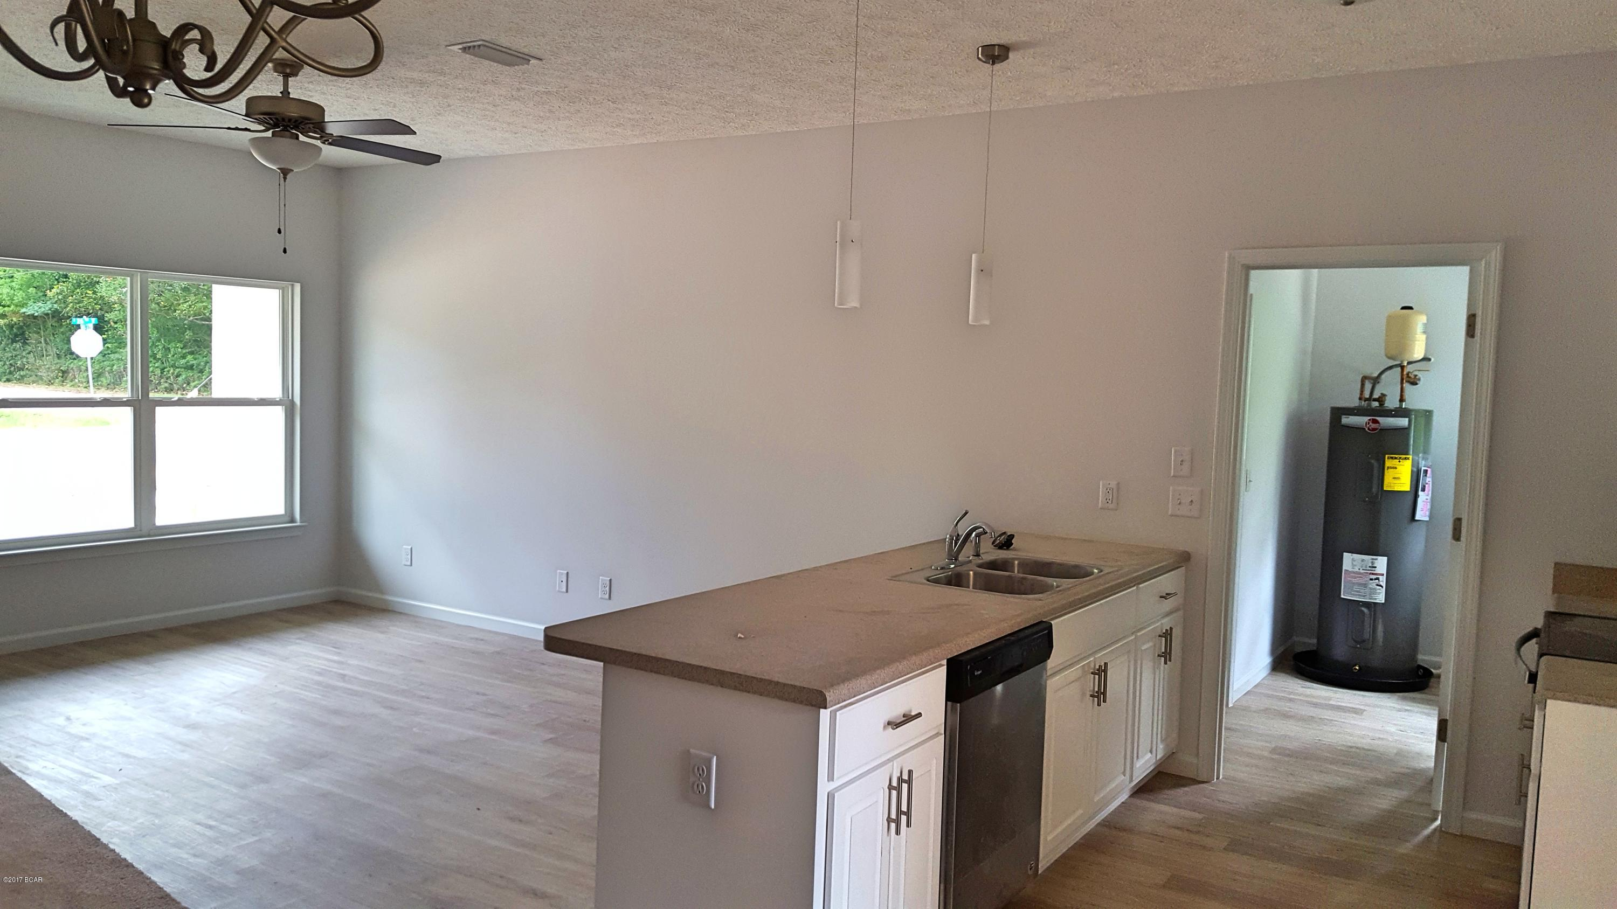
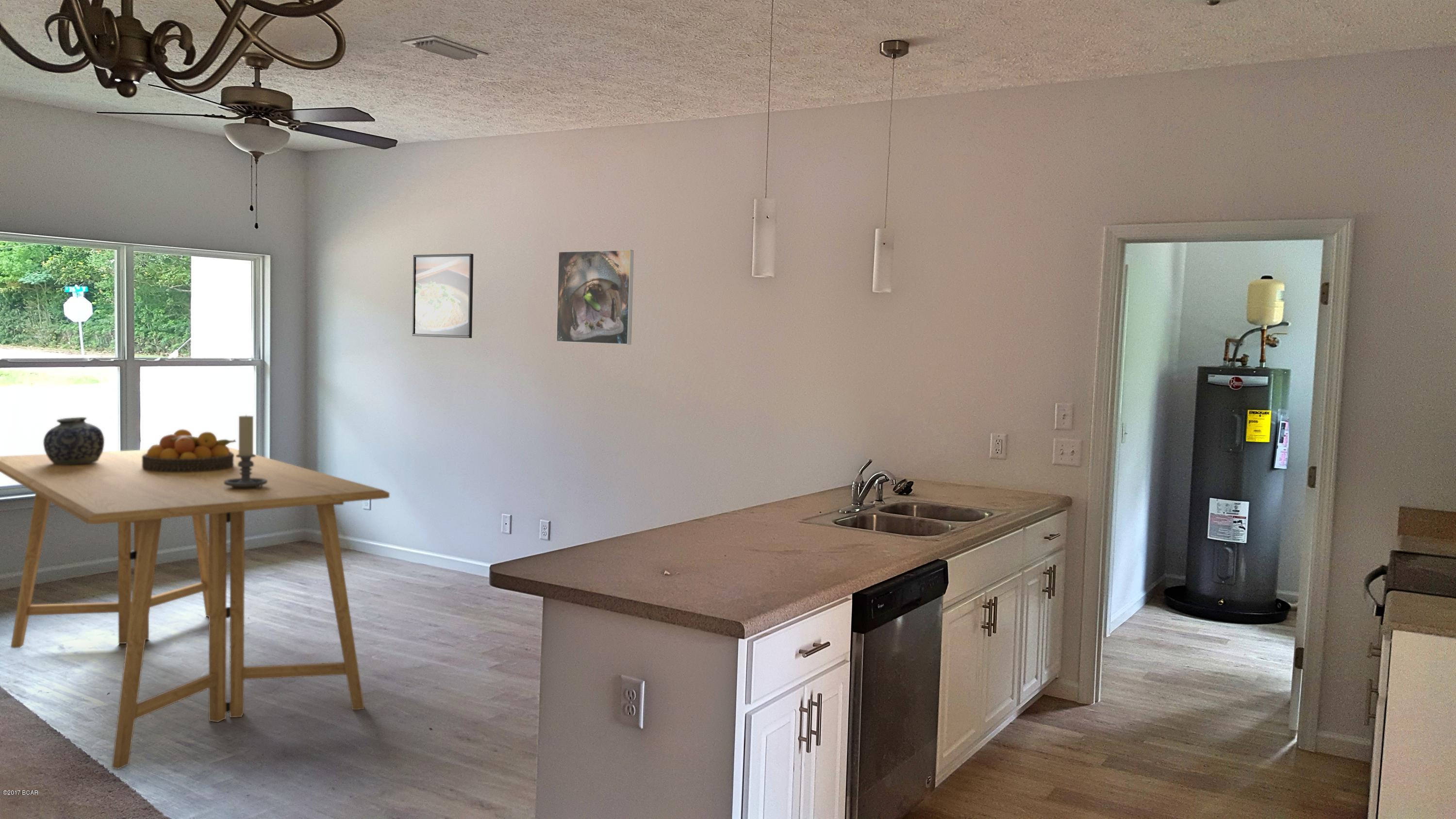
+ candle holder (248, 451)
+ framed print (442, 296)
+ dining table (178, 588)
+ vase (74, 440)
+ fruit bowl (188, 449)
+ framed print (594, 297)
